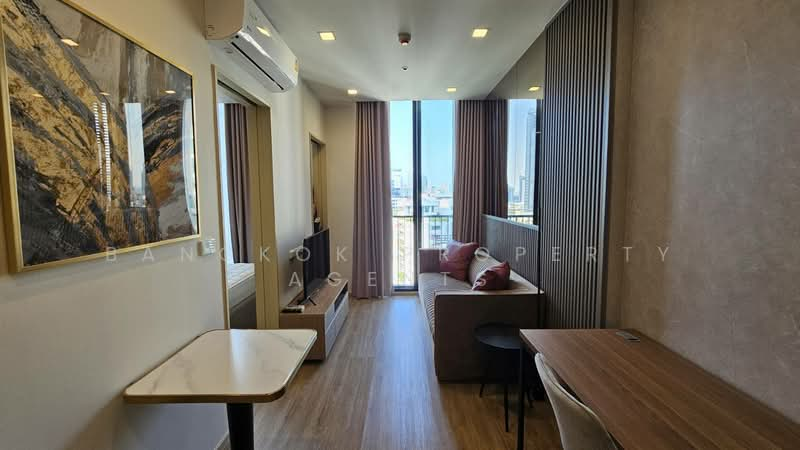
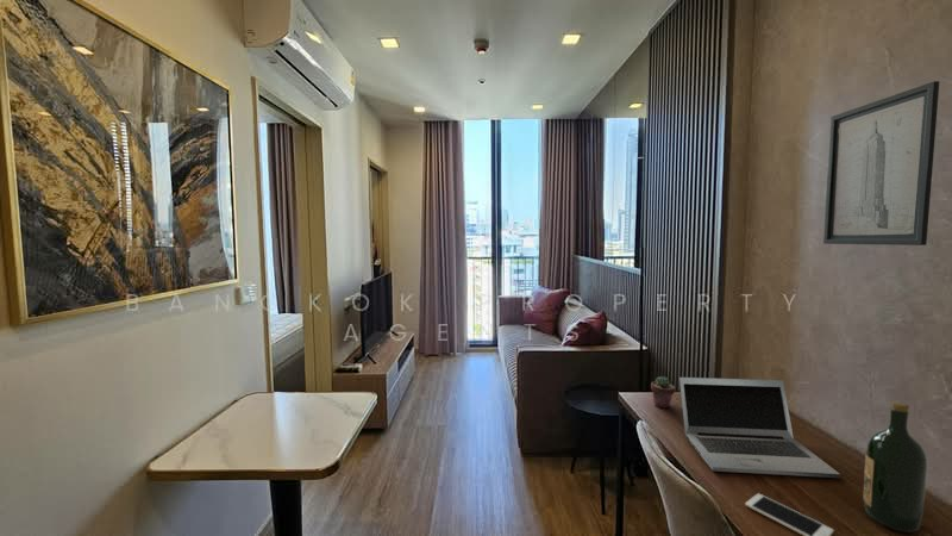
+ wall art (872, 173)
+ wine bottle (895, 462)
+ cell phone (787, 517)
+ potted succulent (662, 391)
+ laptop (750, 422)
